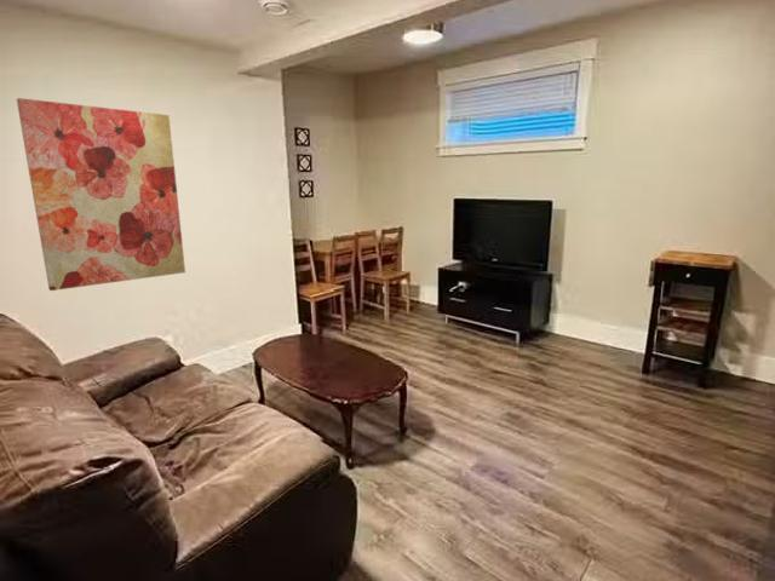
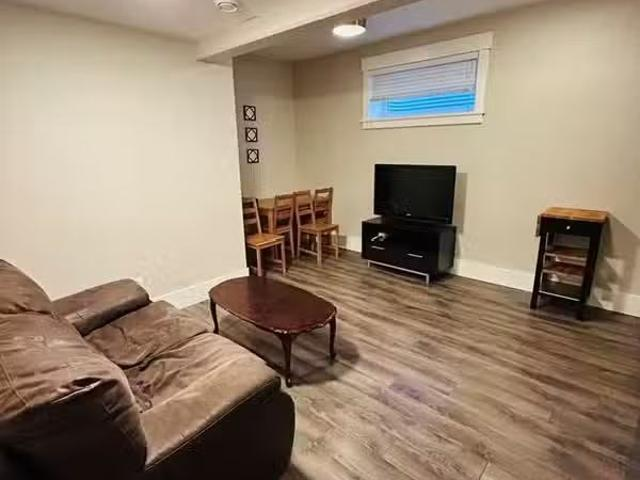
- wall art (111, 197)
